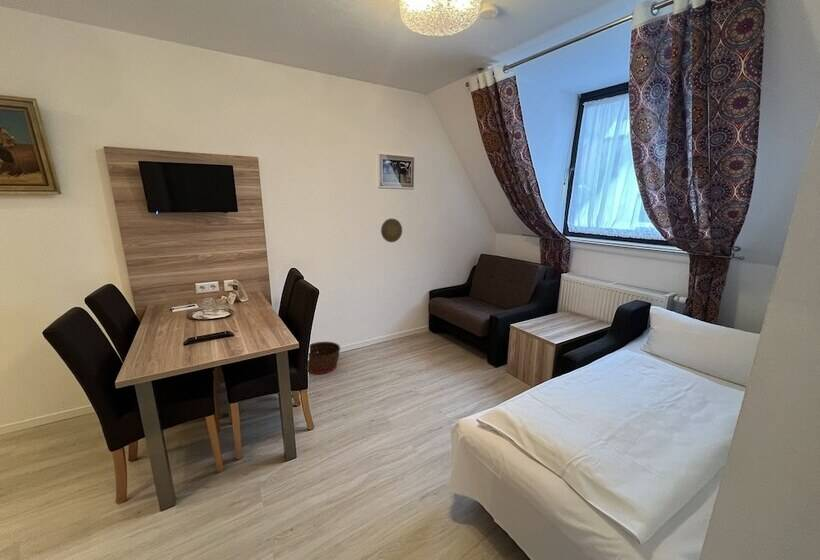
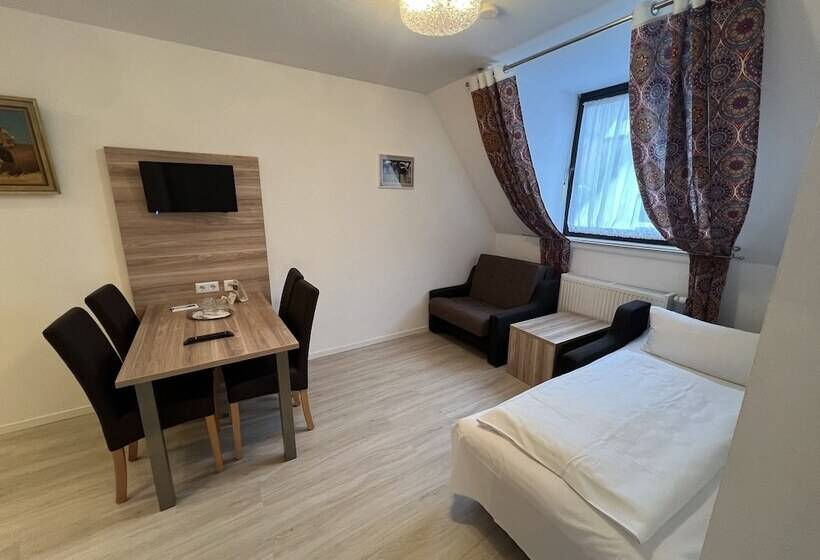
- basket (321, 357)
- decorative plate (392, 230)
